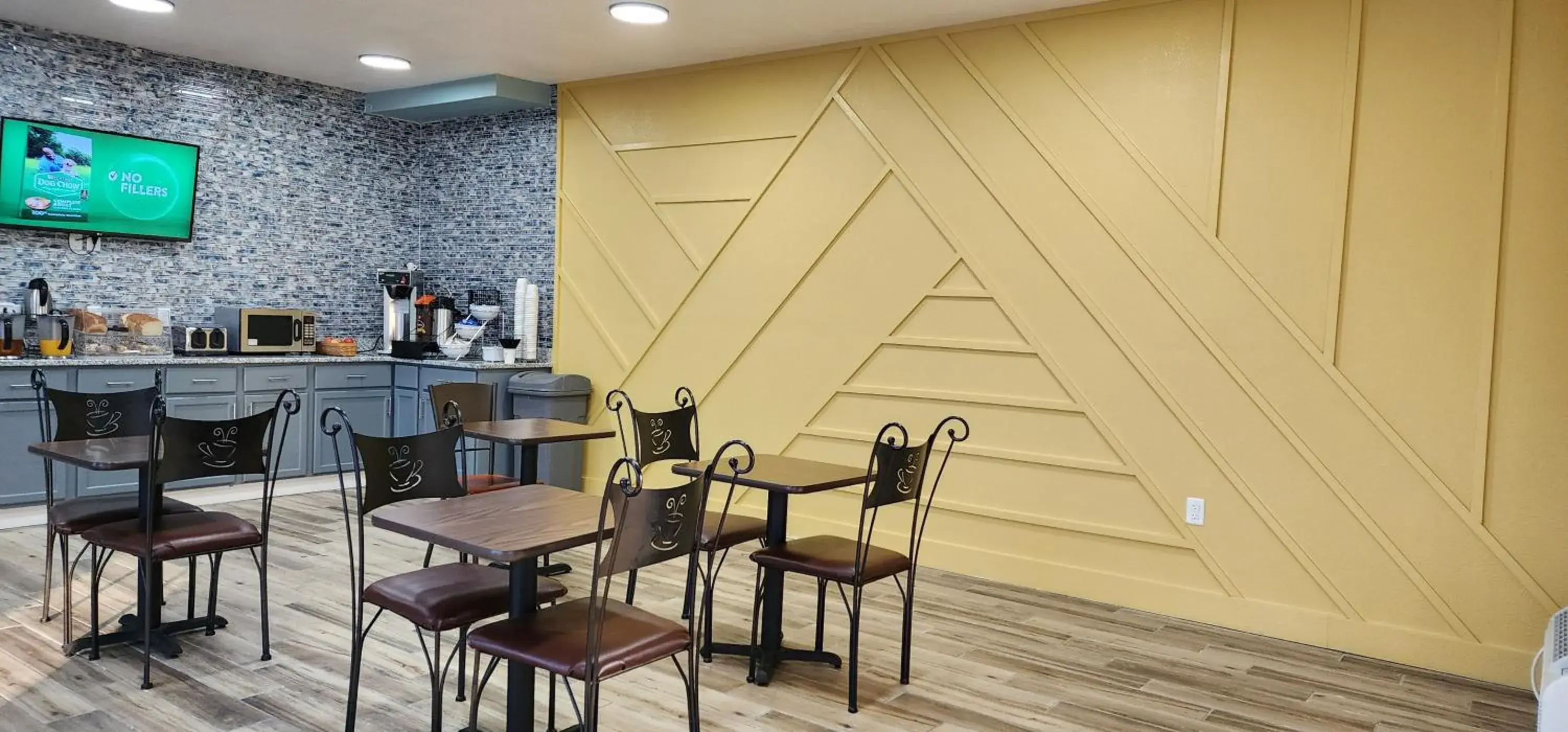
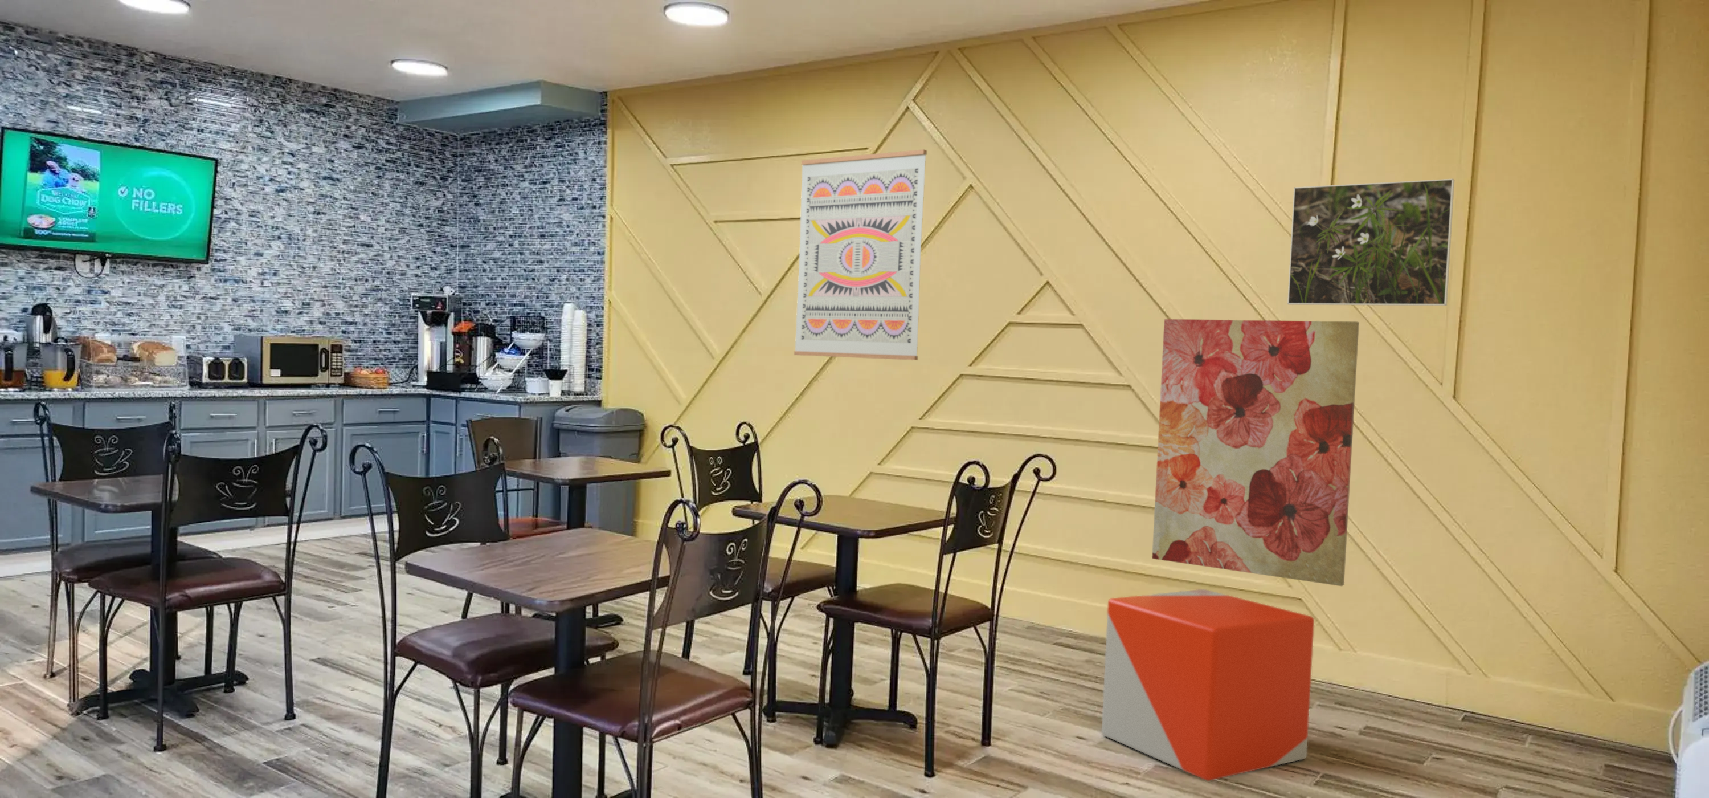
+ wall art (858, 256)
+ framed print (1368, 244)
+ stool (1205, 677)
+ wall art (1250, 446)
